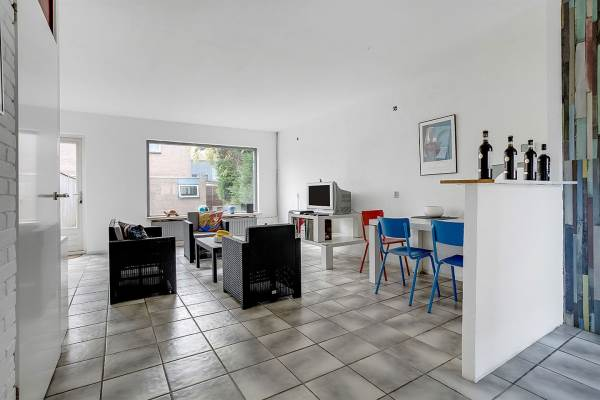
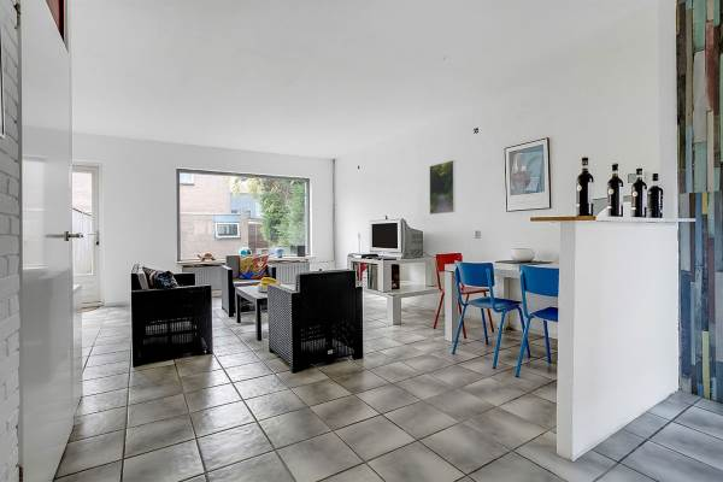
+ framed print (441, 188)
